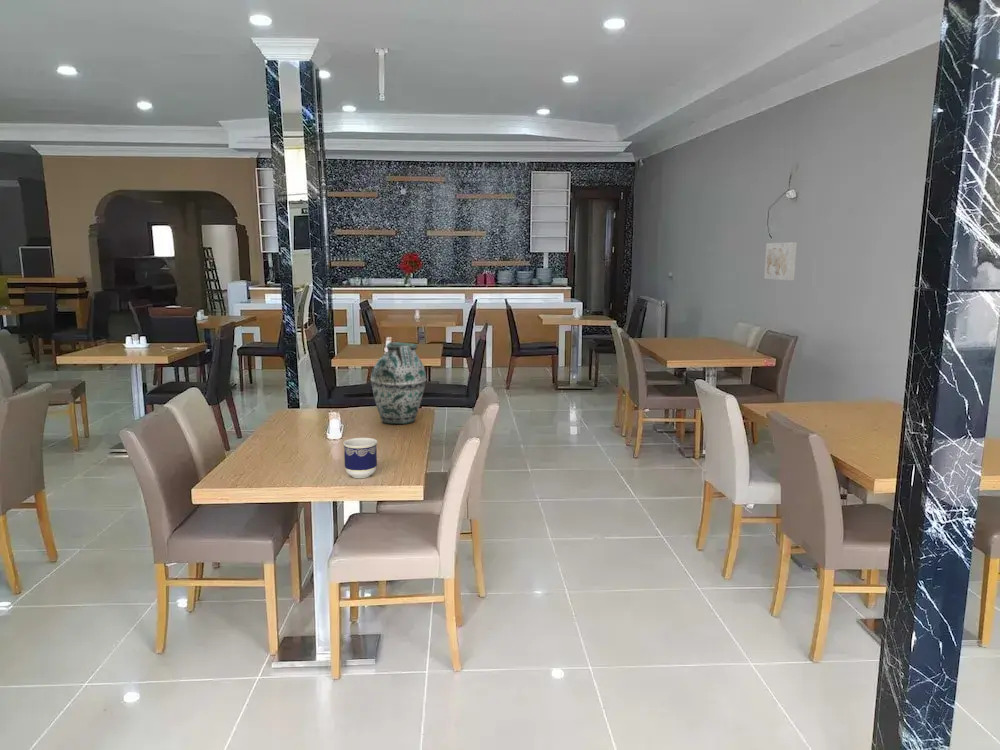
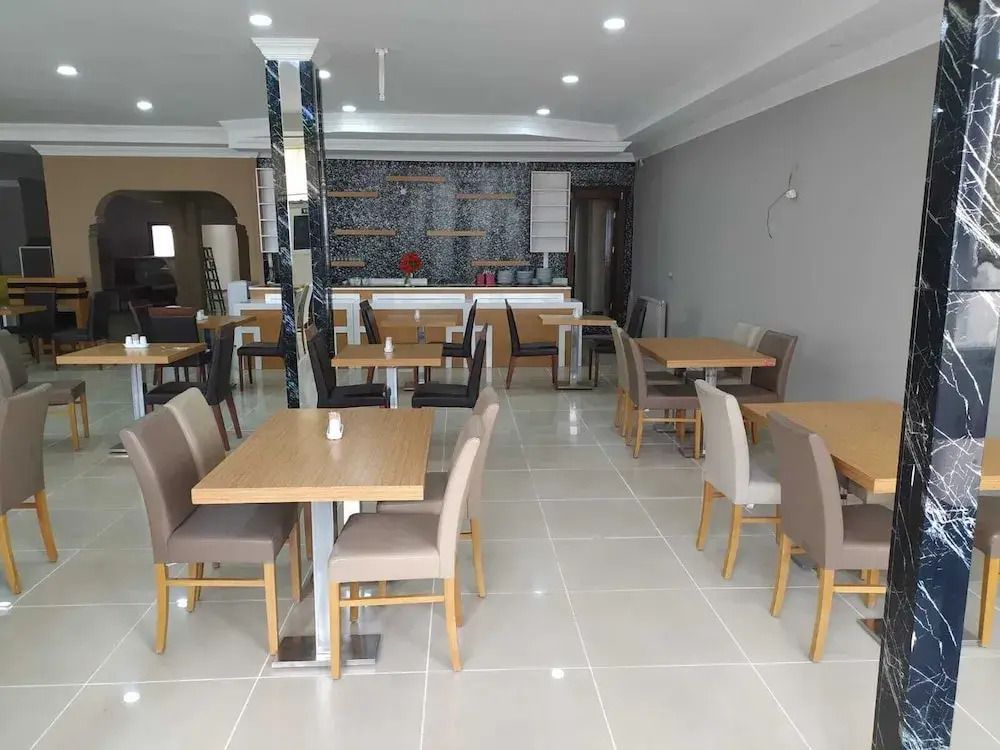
- vase (398, 383)
- cup (362, 457)
- wall art (779, 261)
